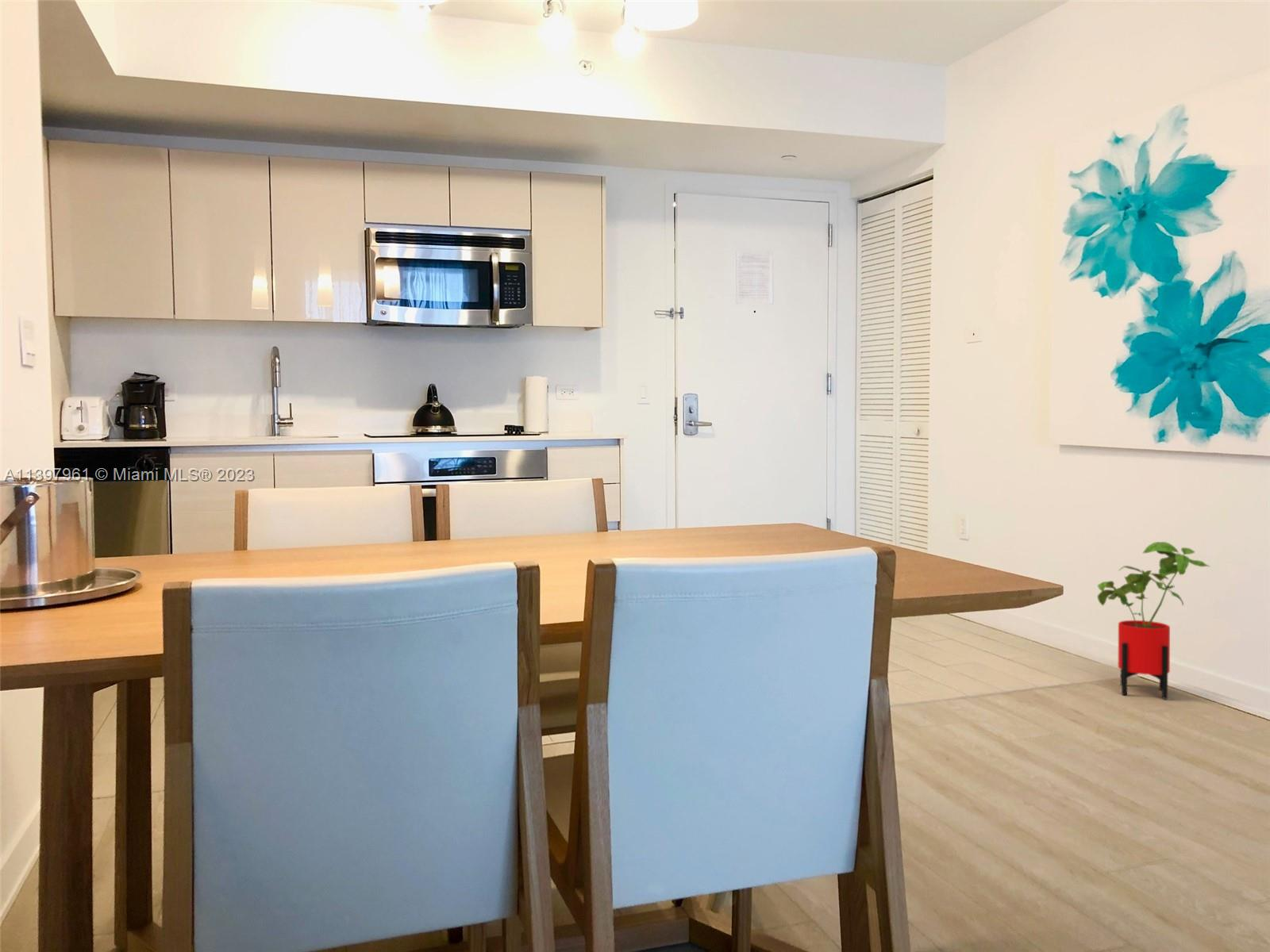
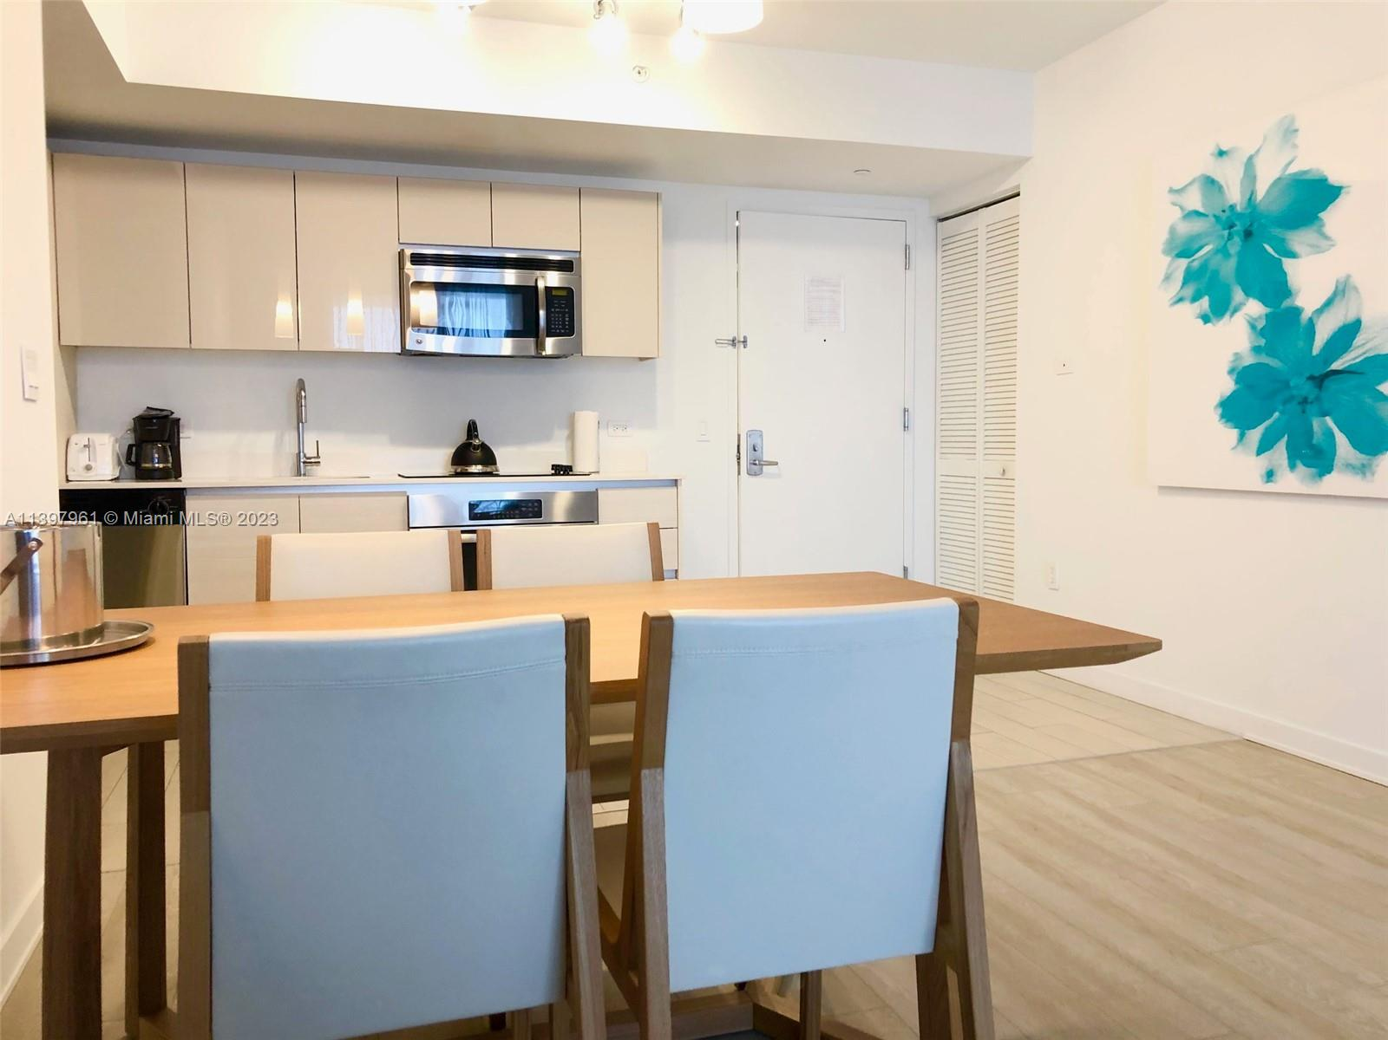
- house plant (1144, 619)
